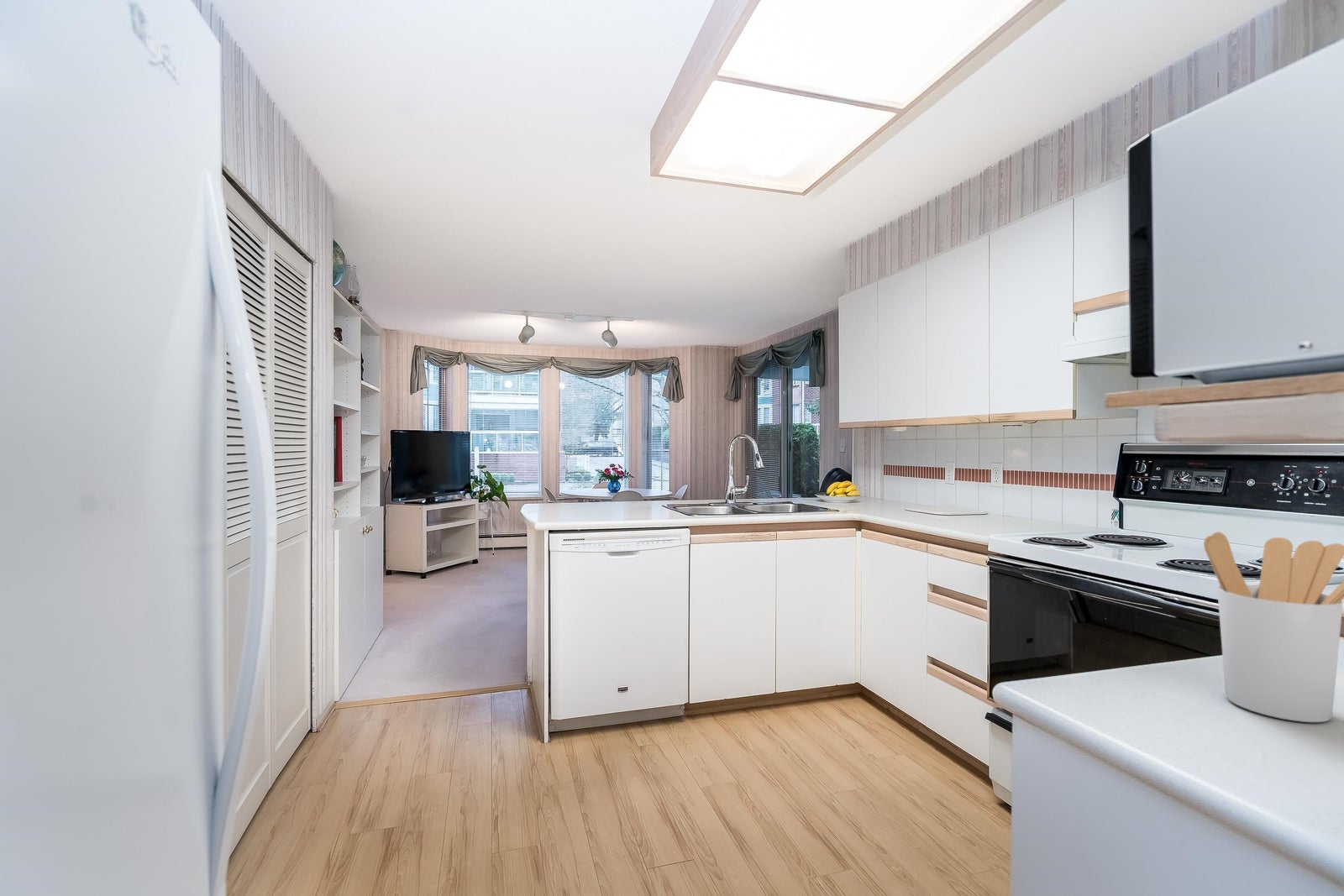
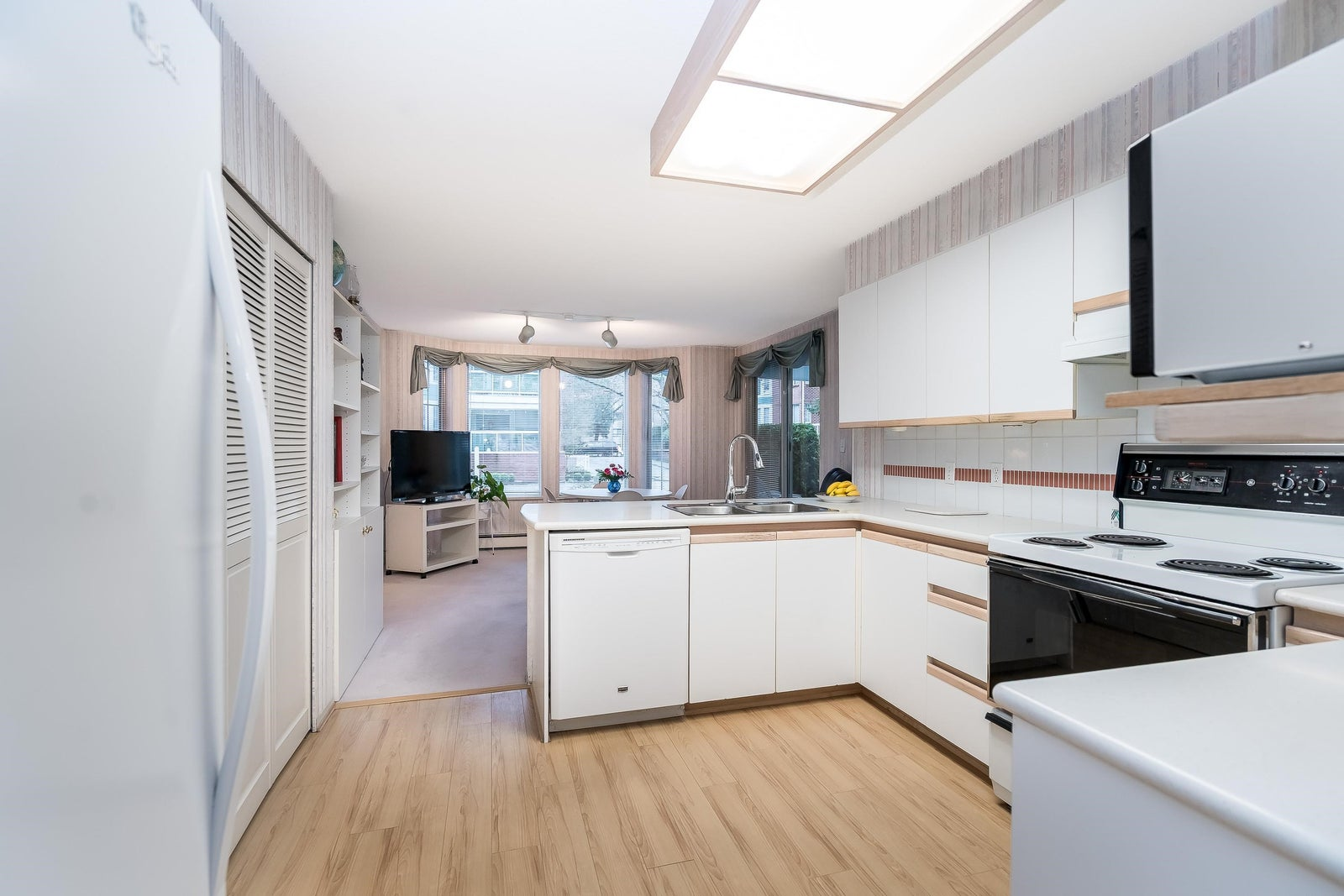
- utensil holder (1284, 618)
